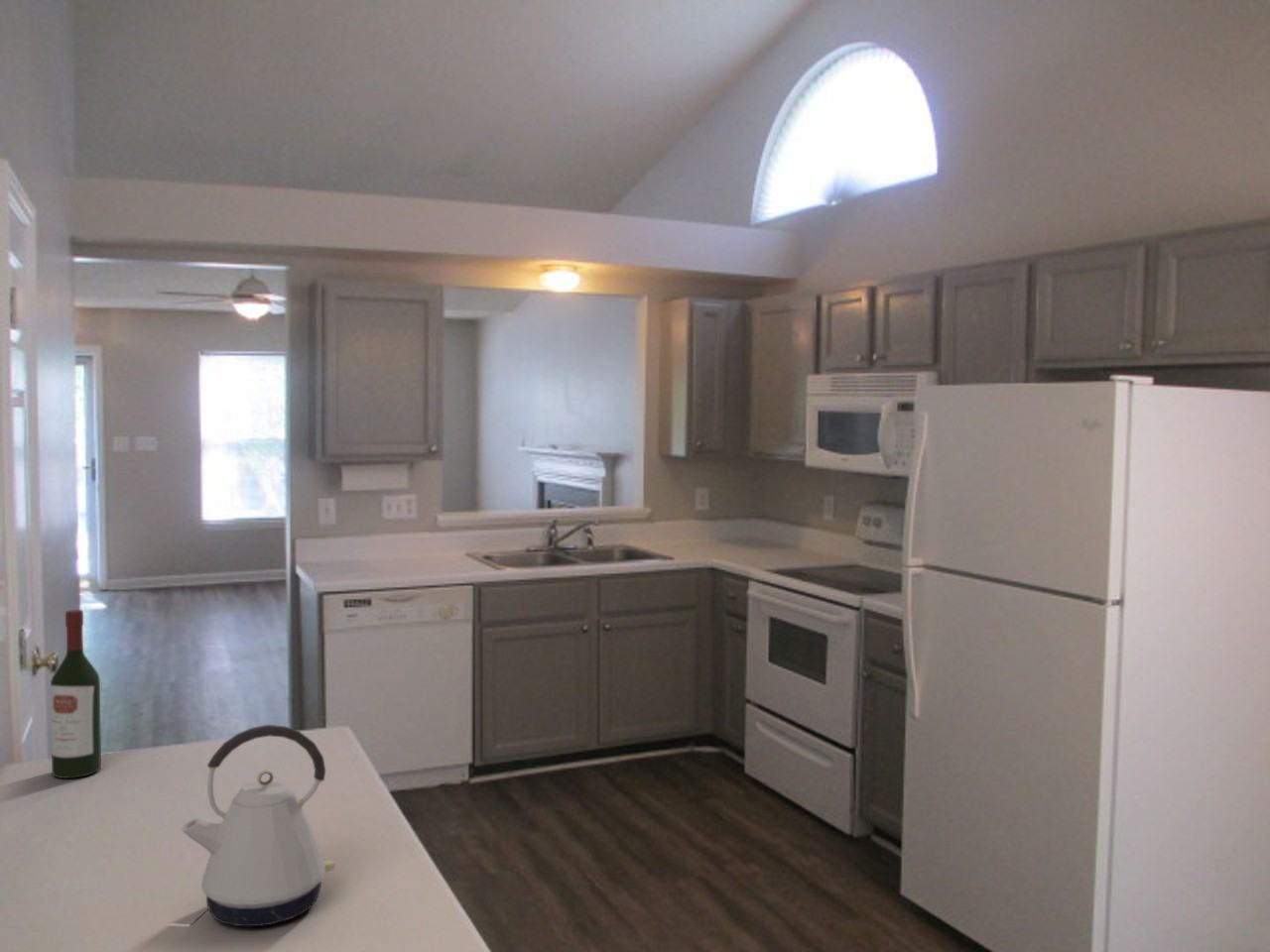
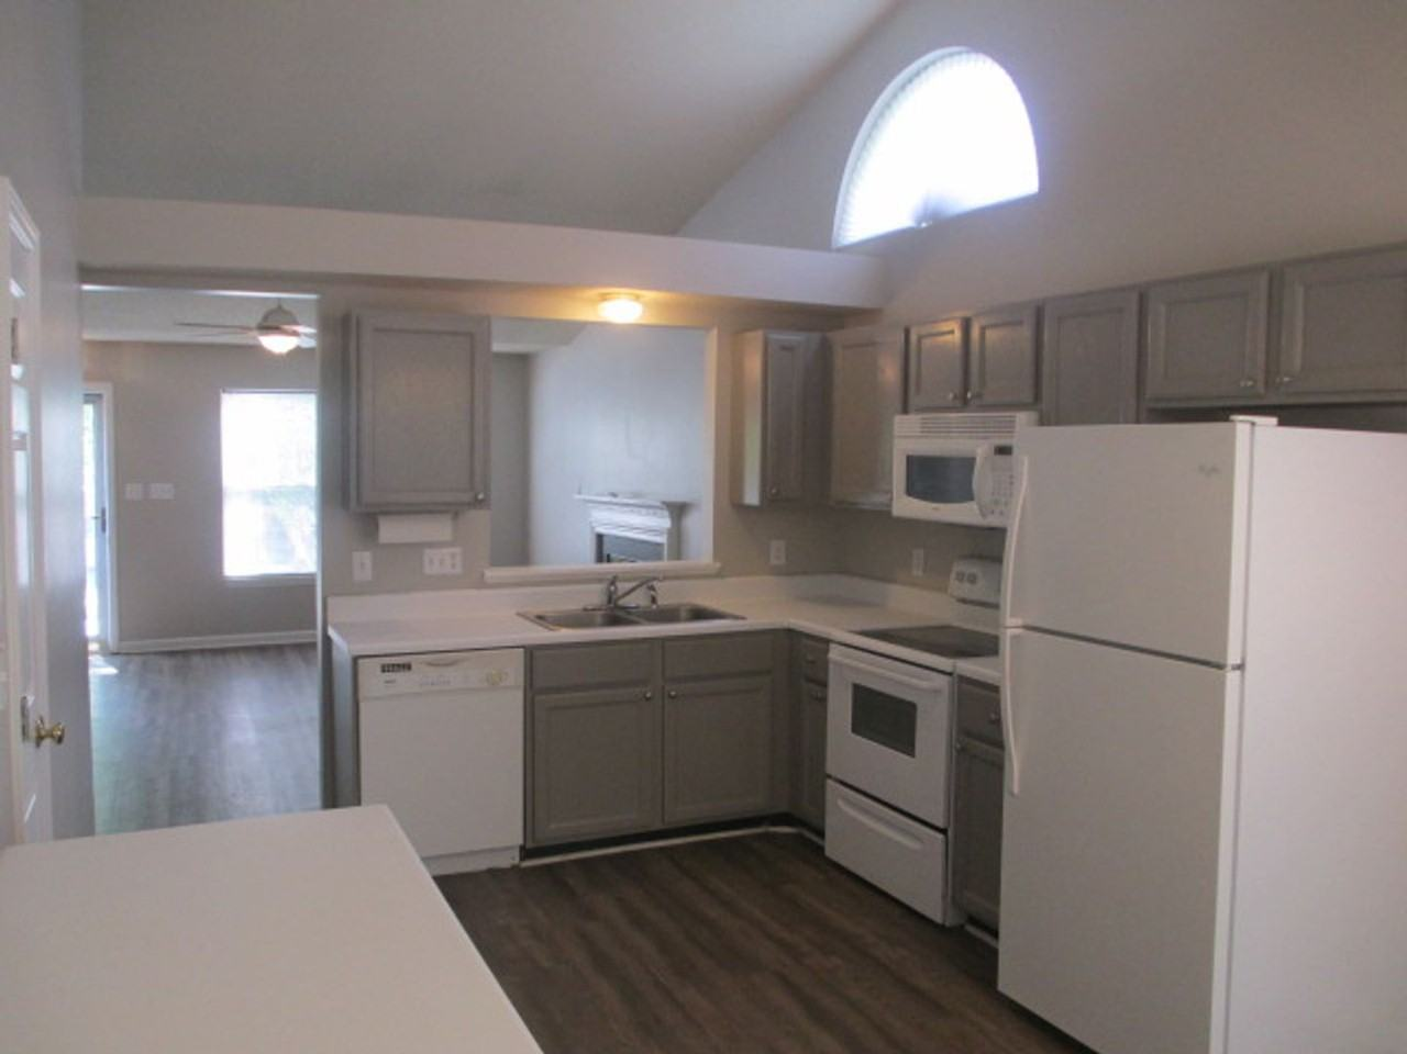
- kettle (259, 817)
- wine bottle (75, 691)
